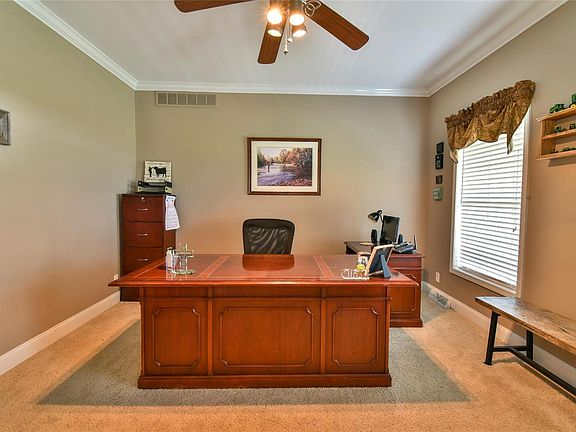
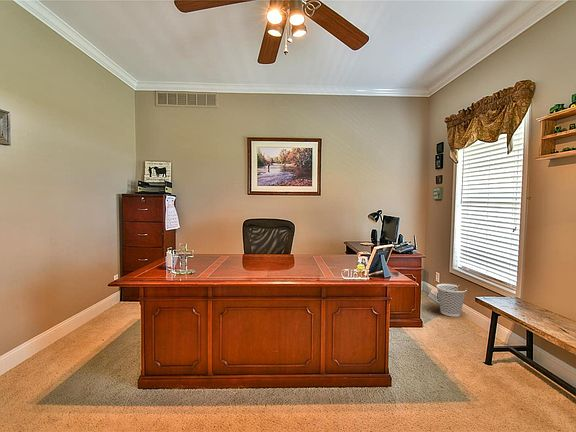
+ wastebasket (450, 300)
